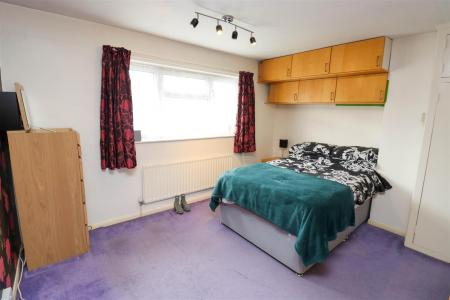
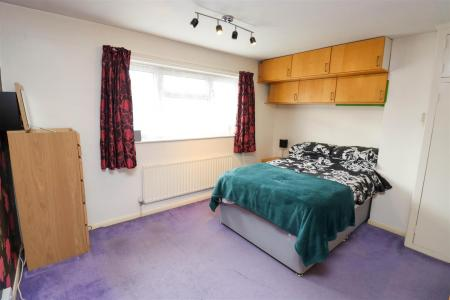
- boots (181, 203)
